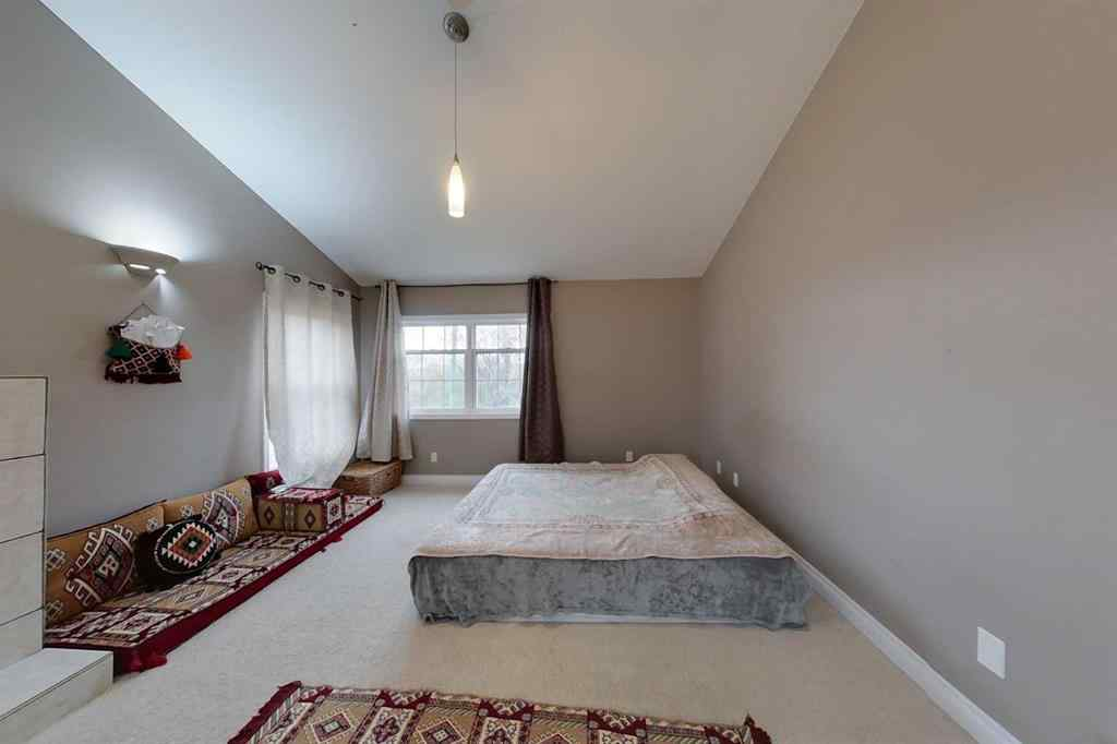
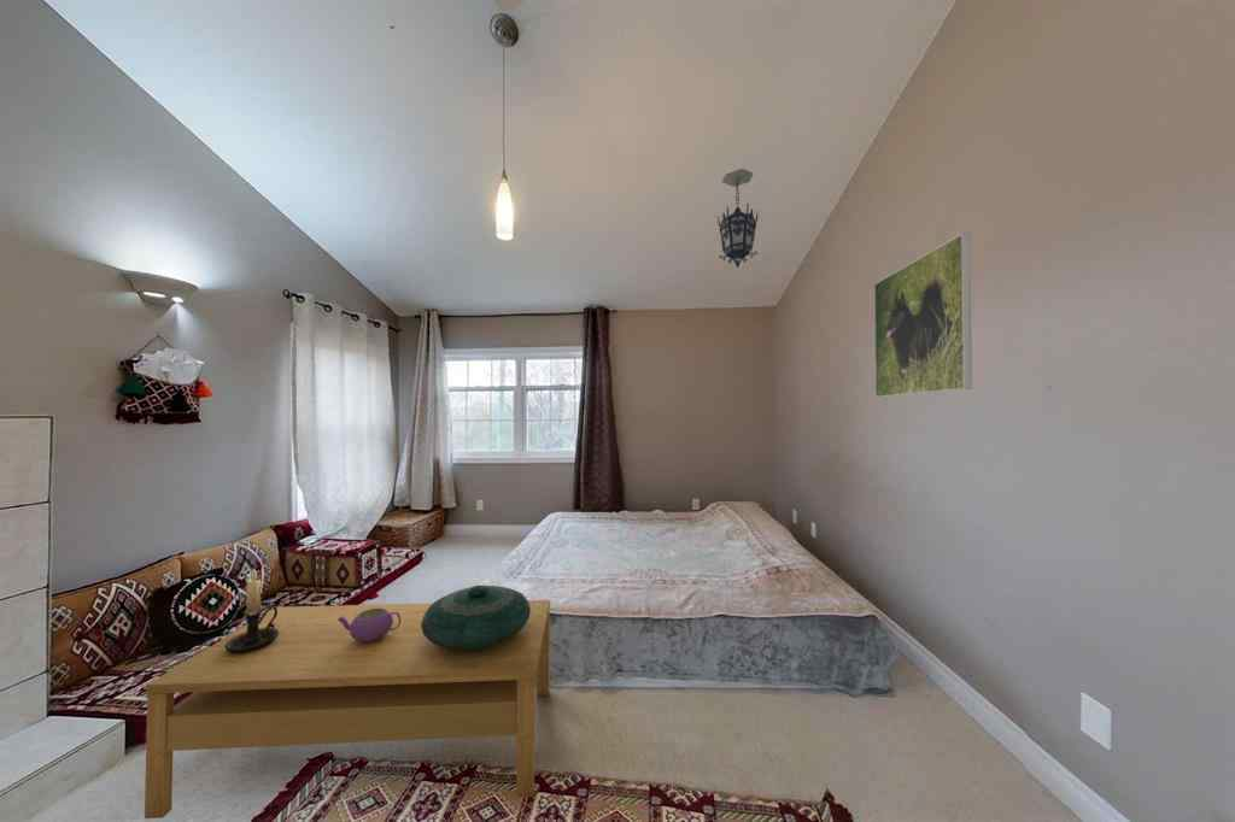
+ coffee table (386, 688)
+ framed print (914, 328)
+ teapot (369, 624)
+ hanging lantern (737, 222)
+ candle holder (258, 601)
+ decorative bowl (478, 610)
